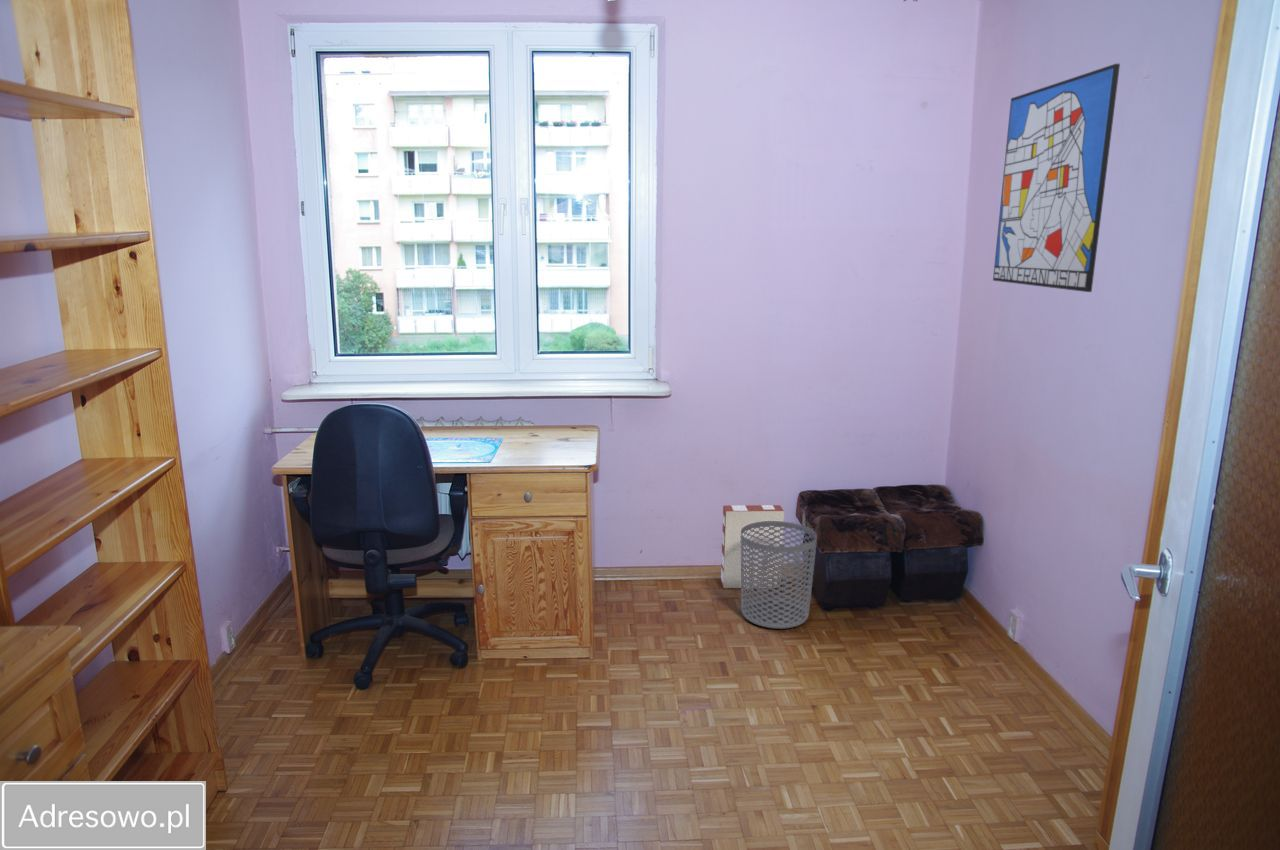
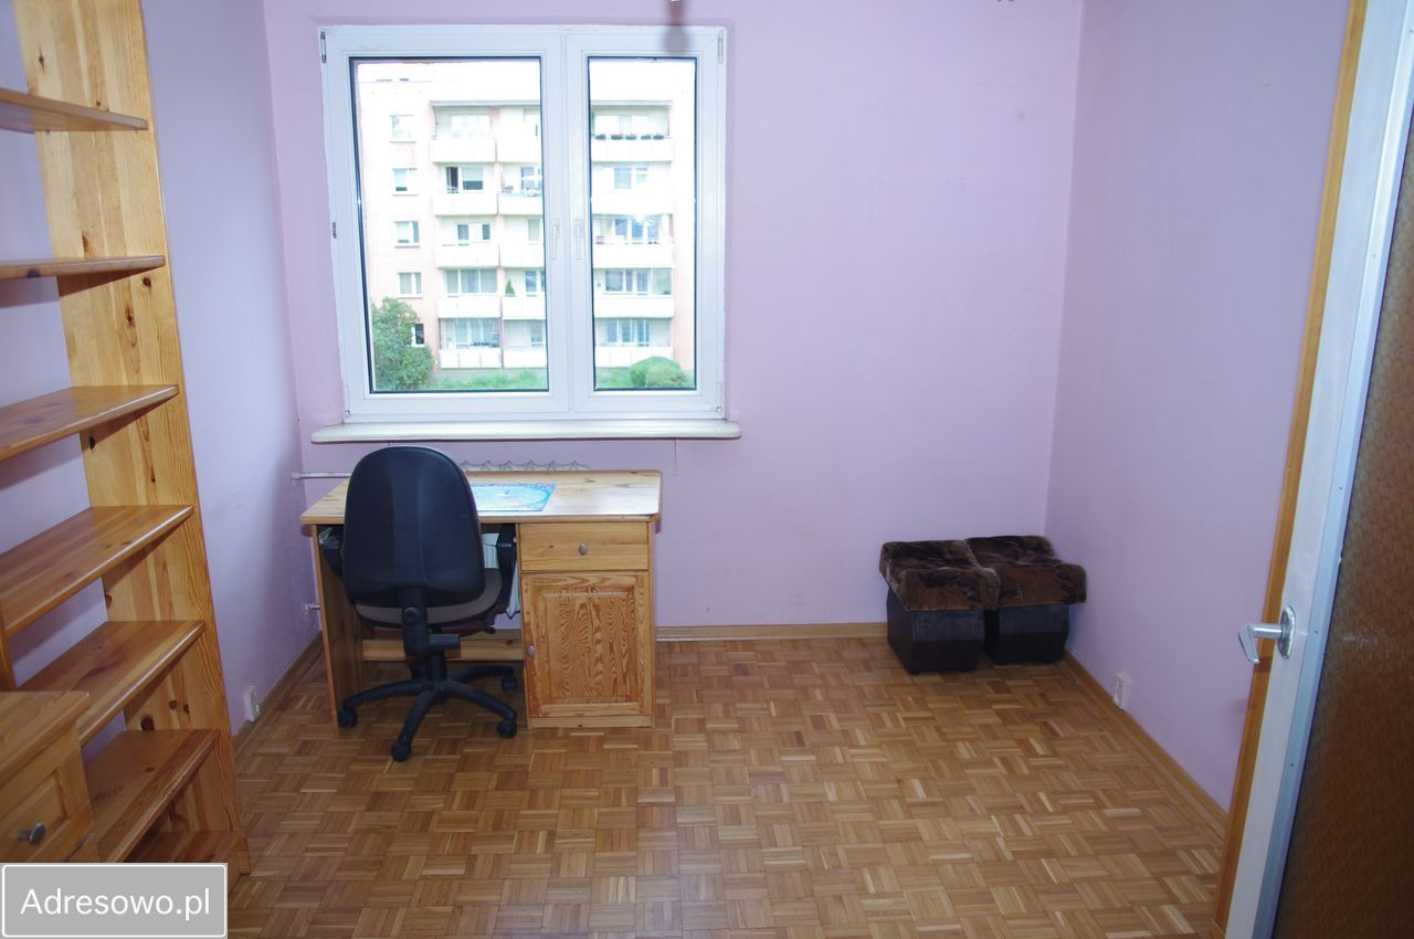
- cardboard box (748, 547)
- wall art (1047, 186)
- waste bin (776, 574)
